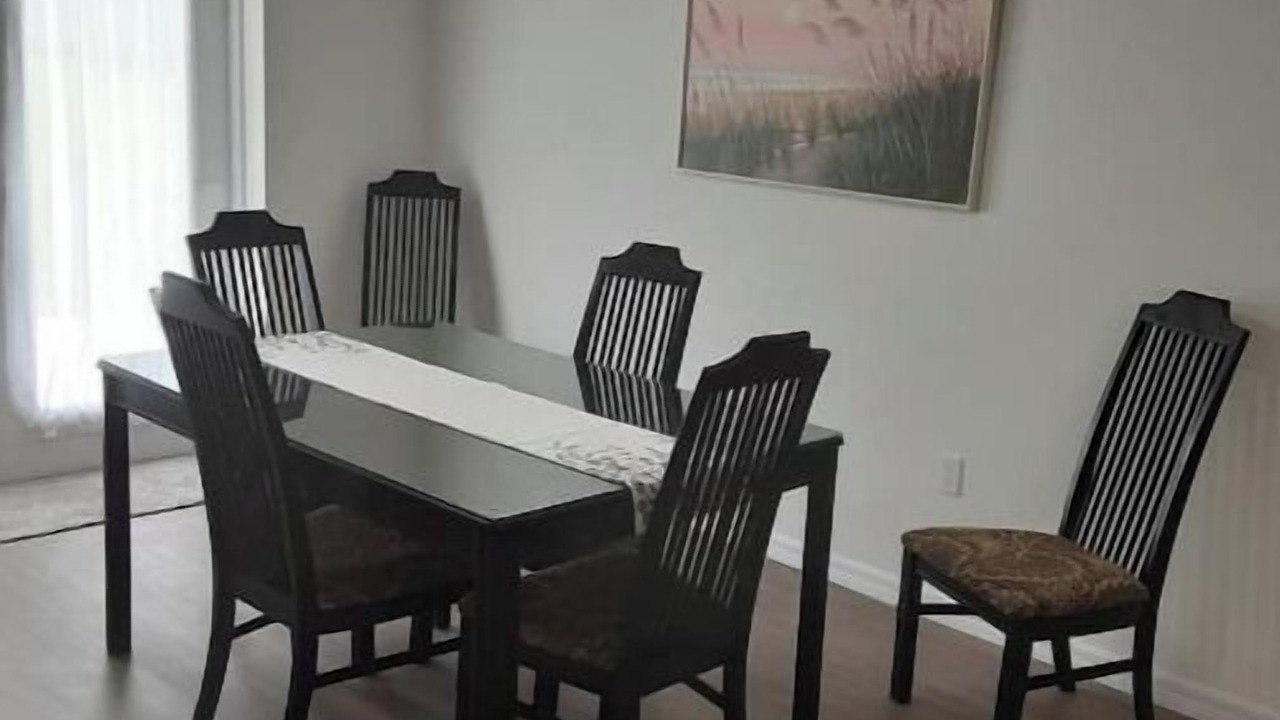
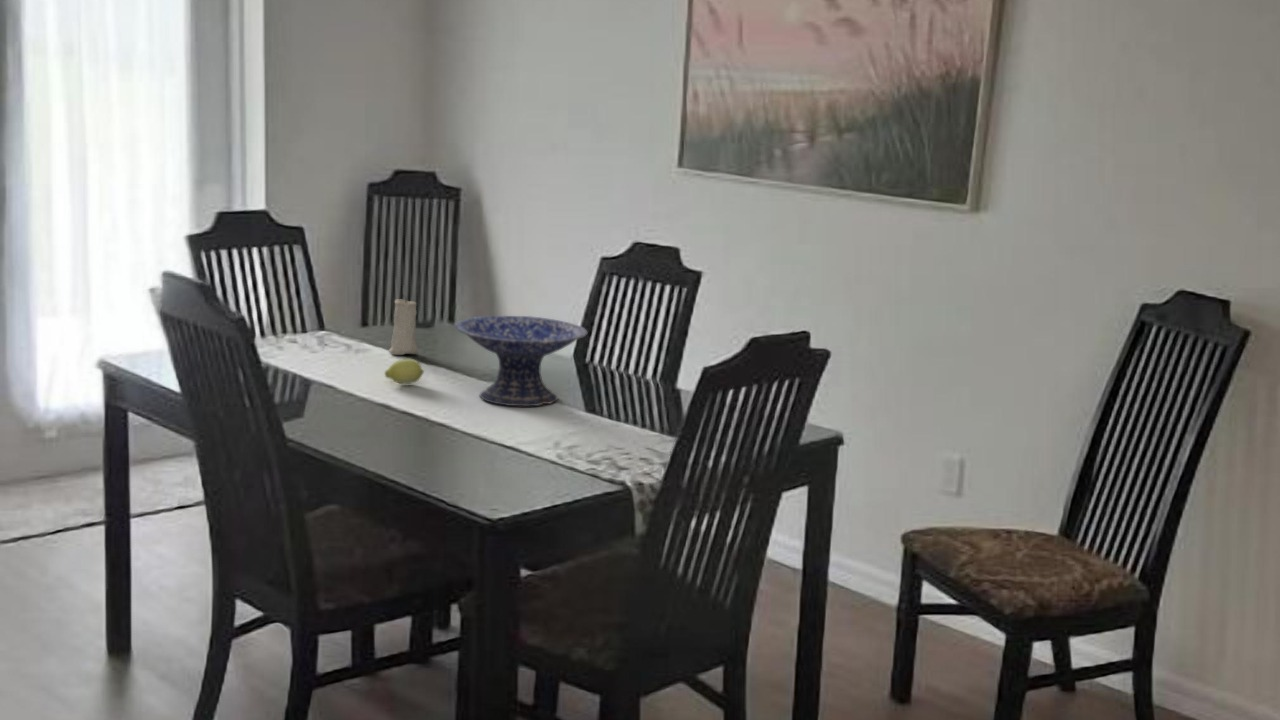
+ fruit (404, 371)
+ candle (404, 324)
+ decorative bowl (520, 362)
